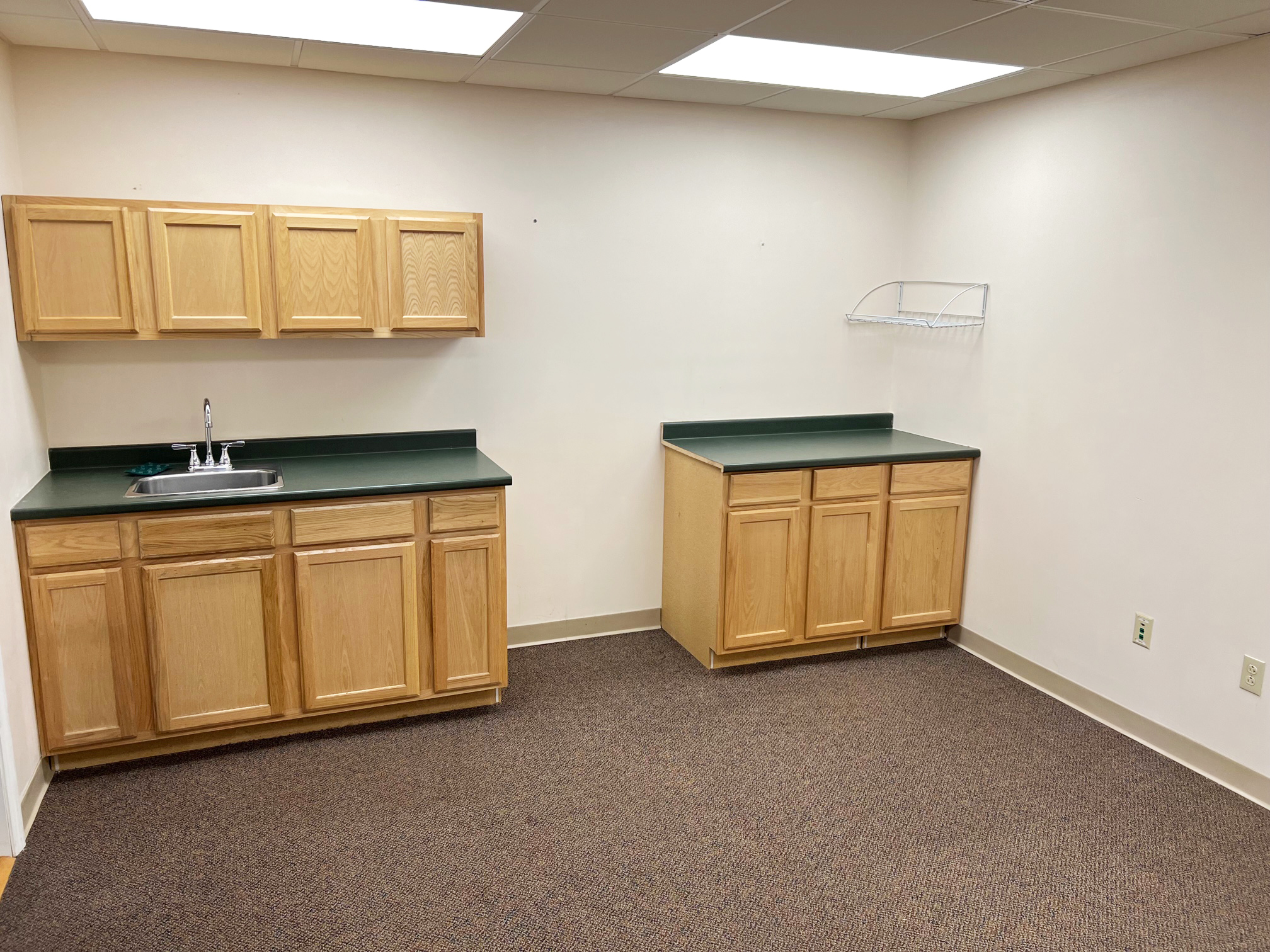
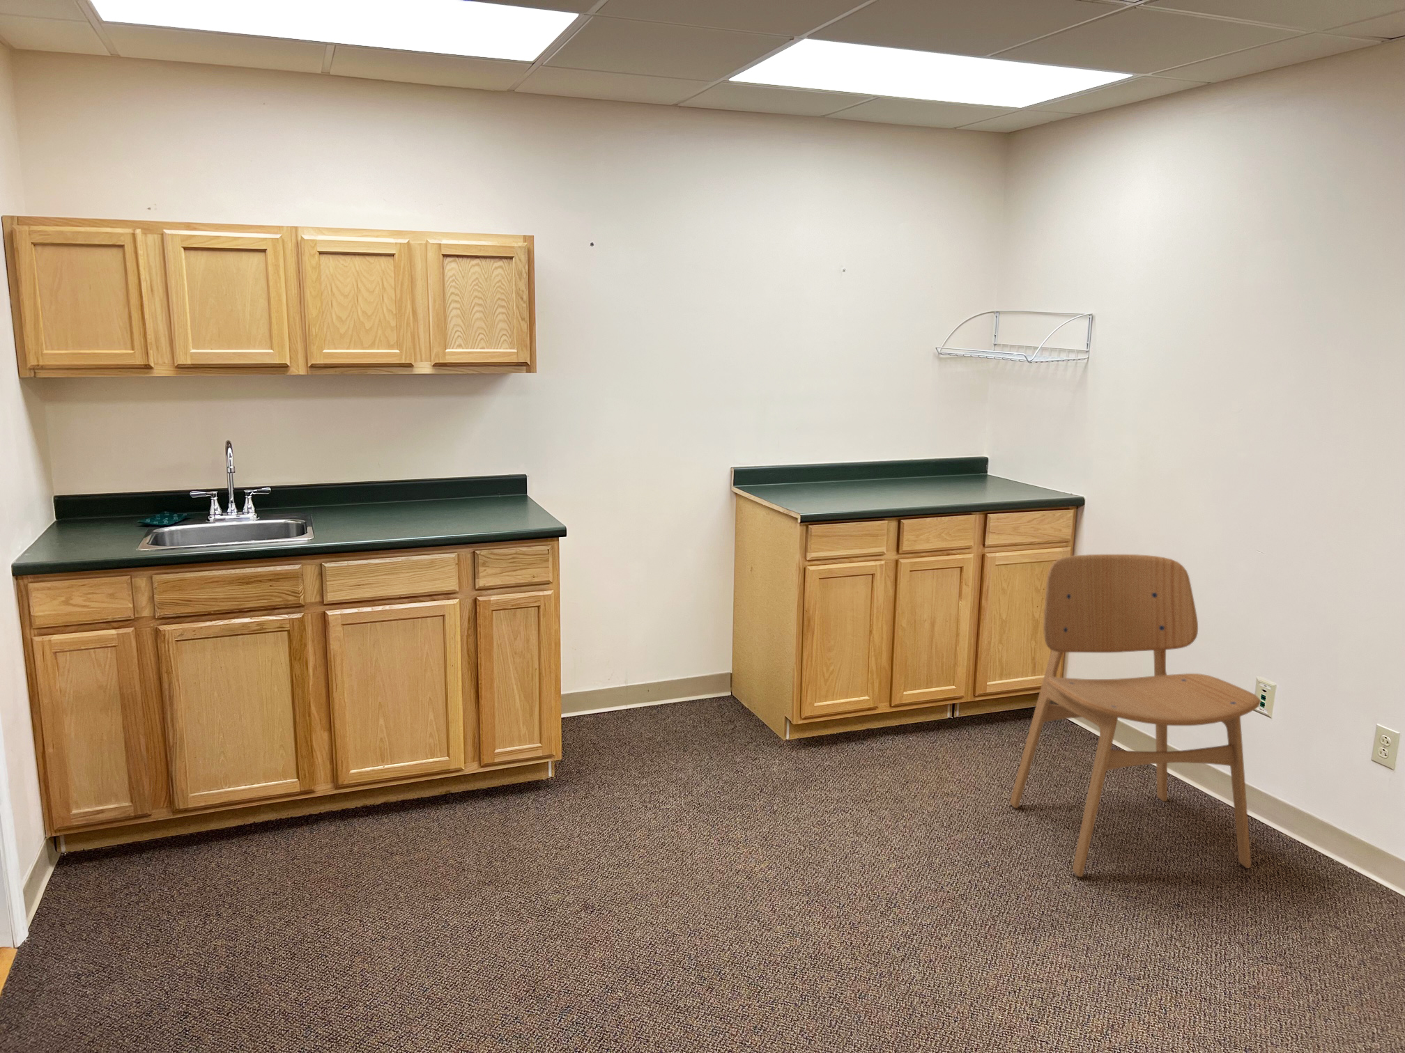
+ dining chair (1136, 707)
